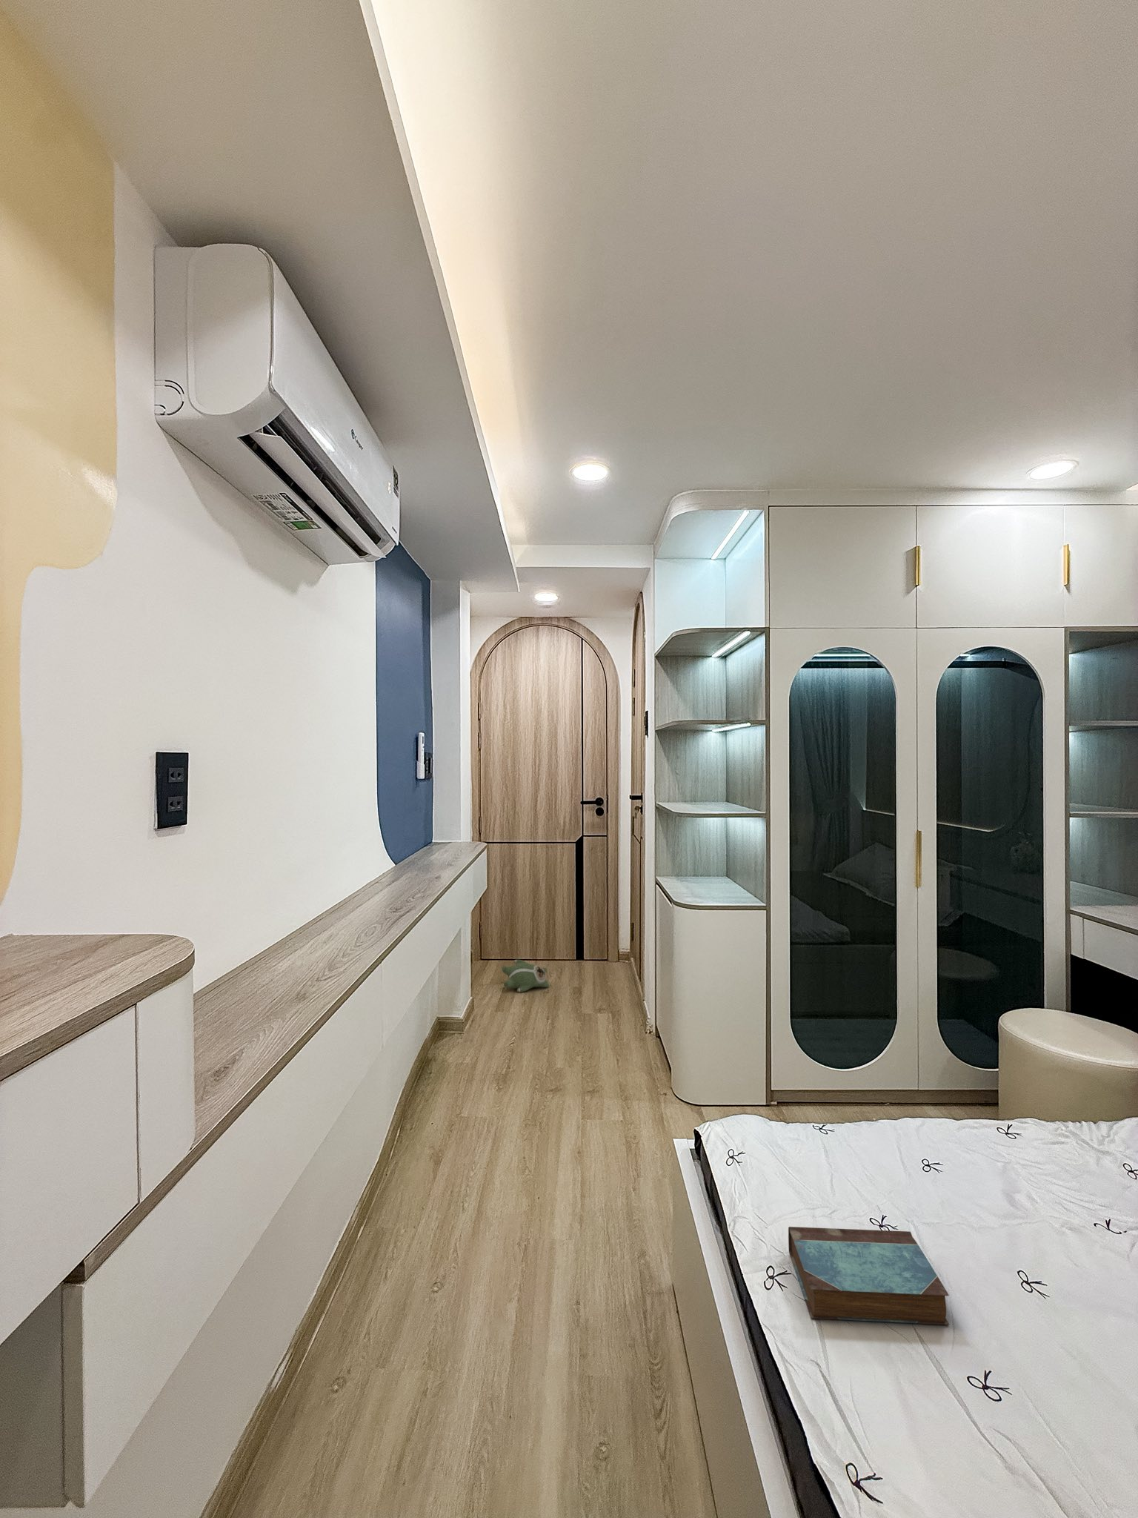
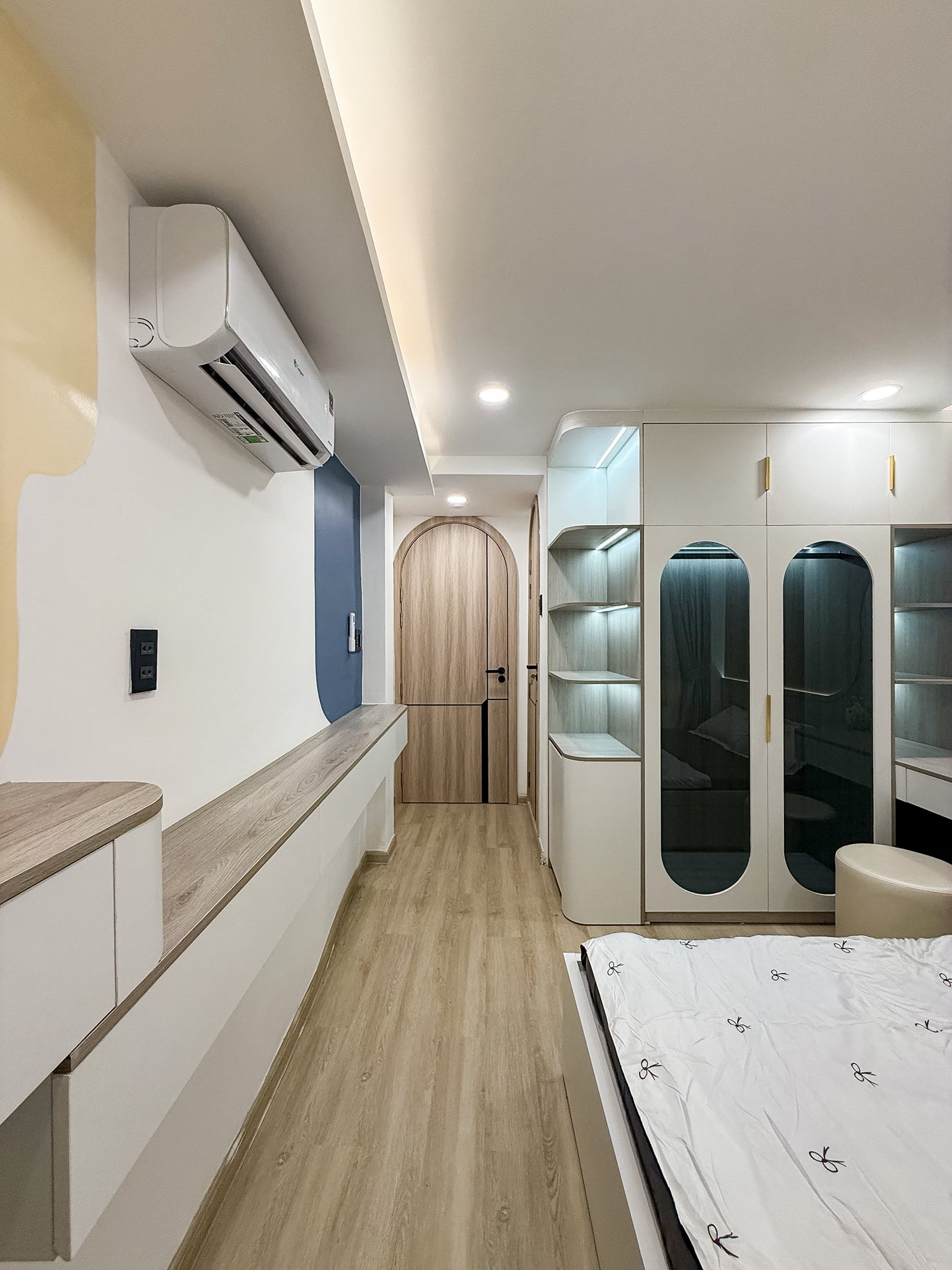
- plush toy (526, 974)
- book (863, 1272)
